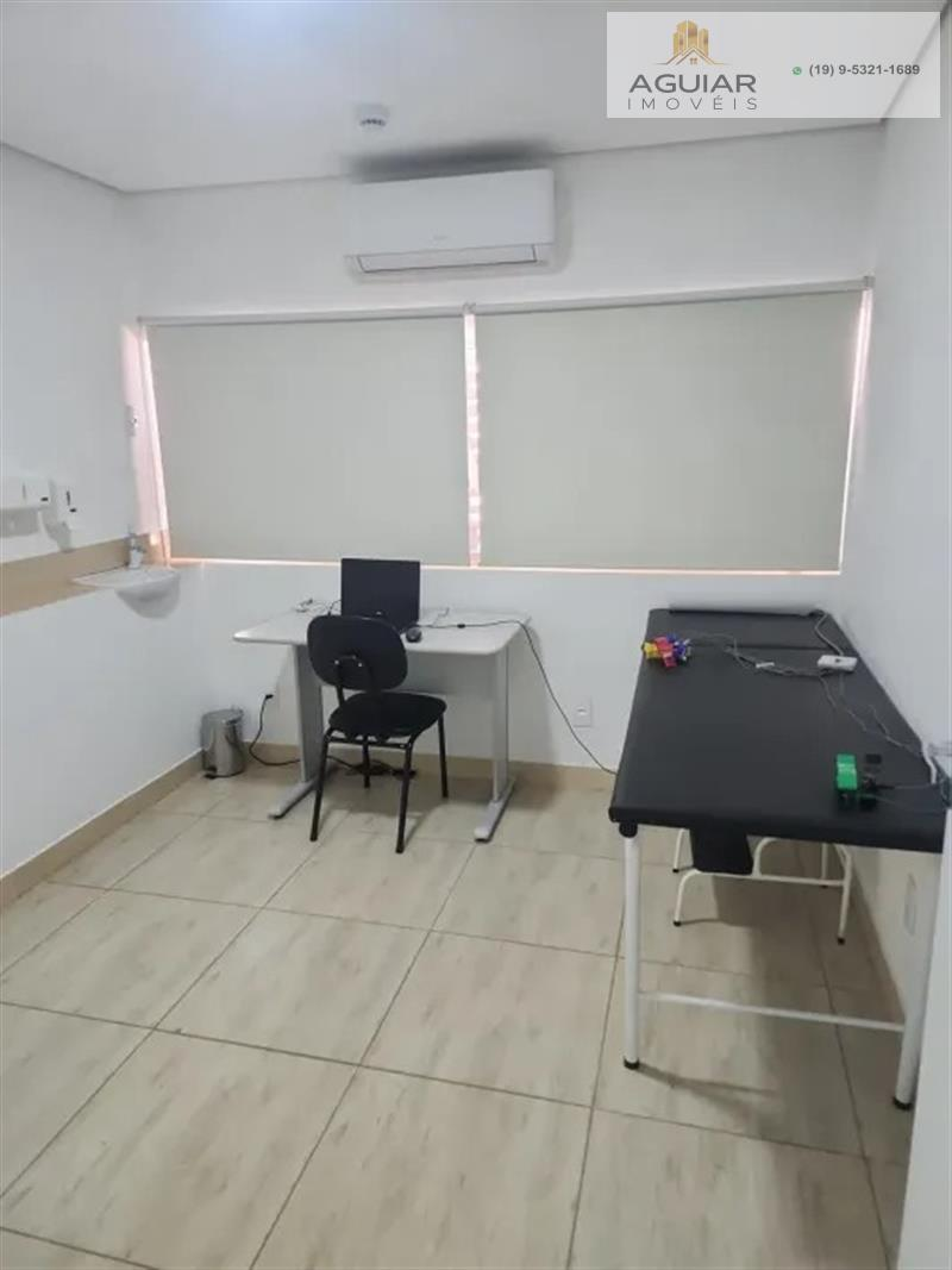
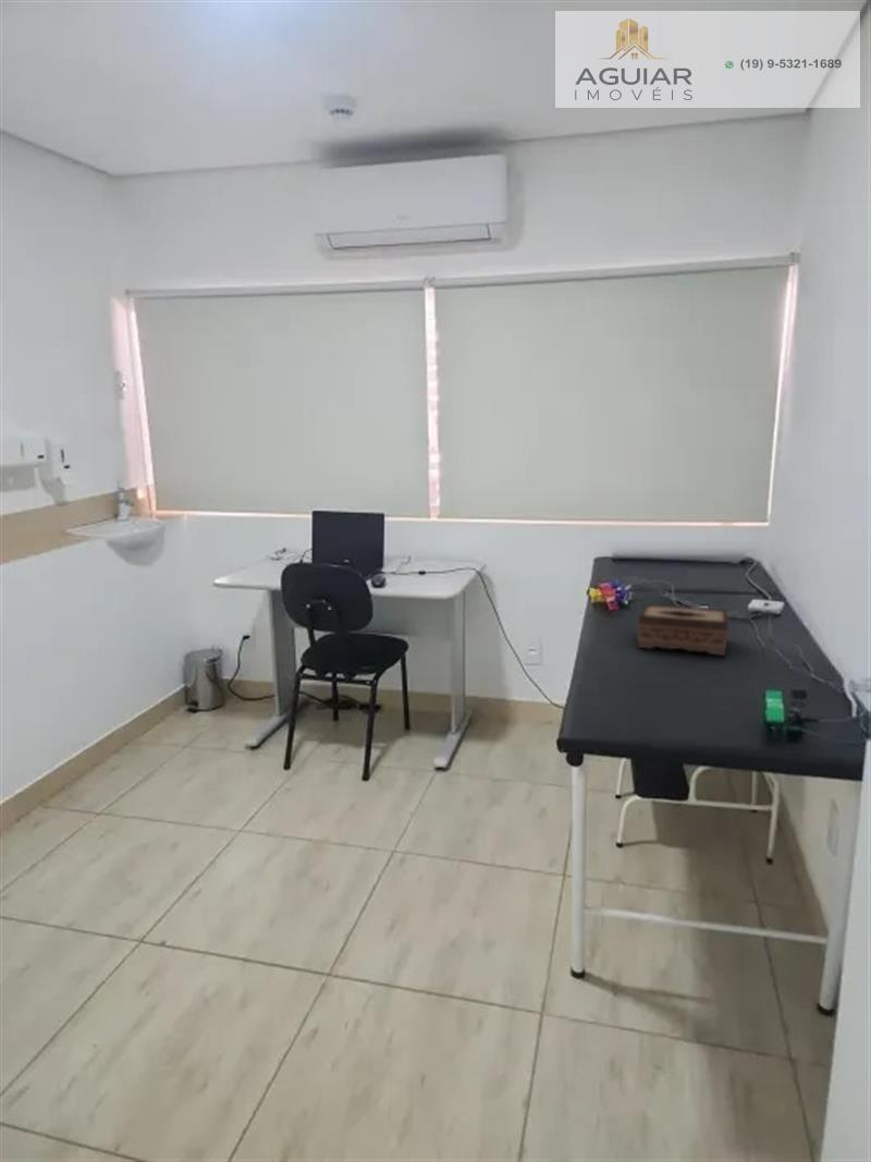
+ tissue box (683, 627)
